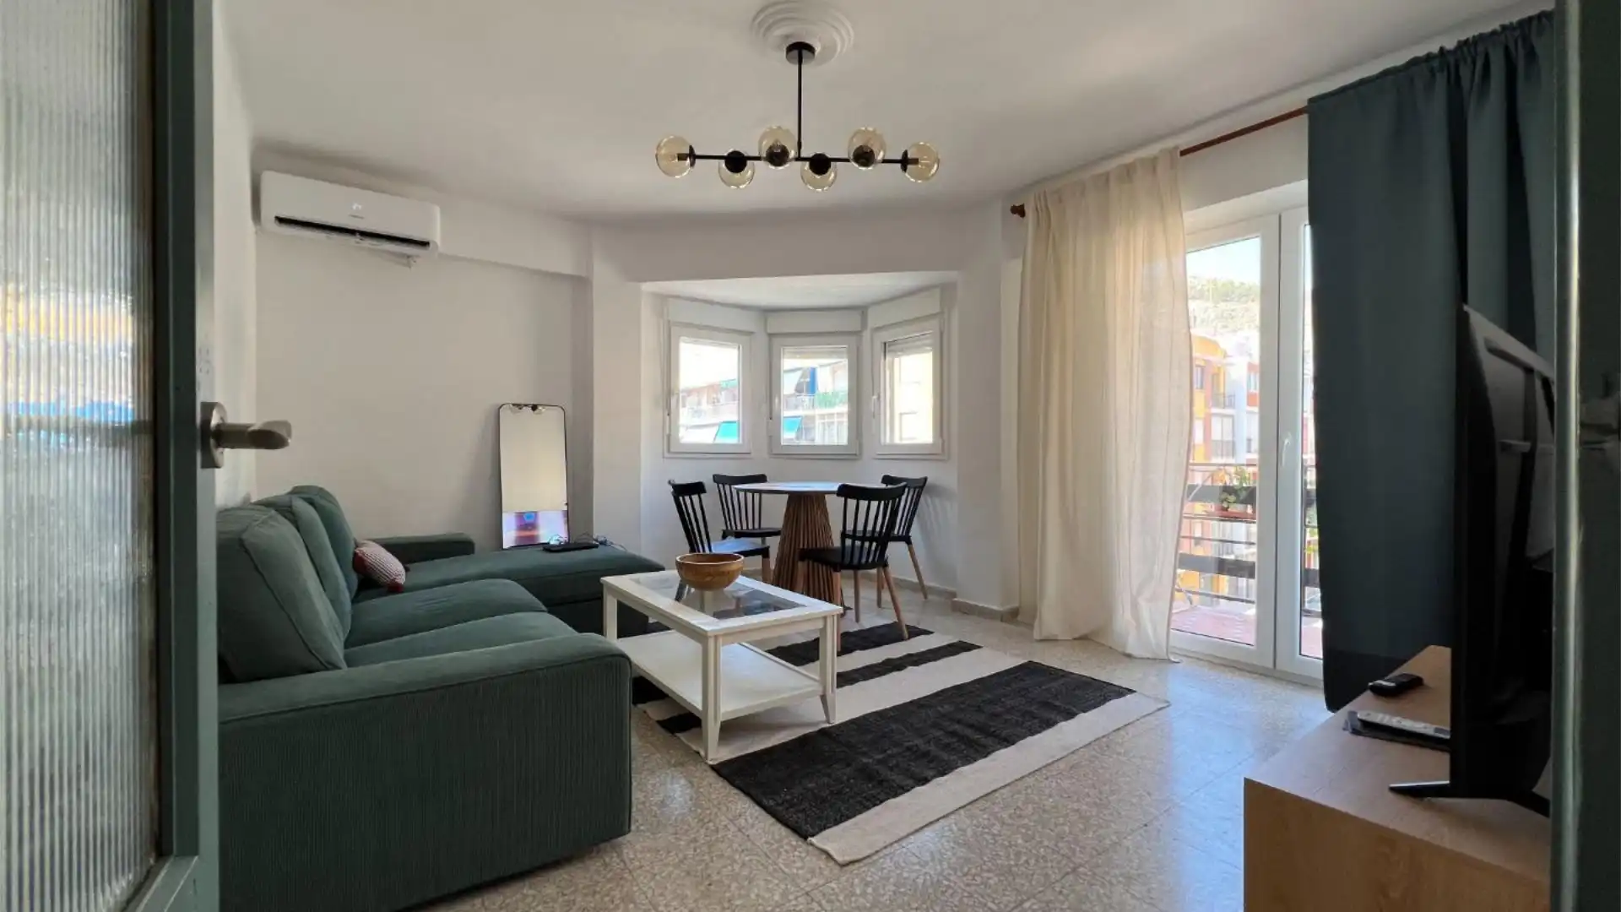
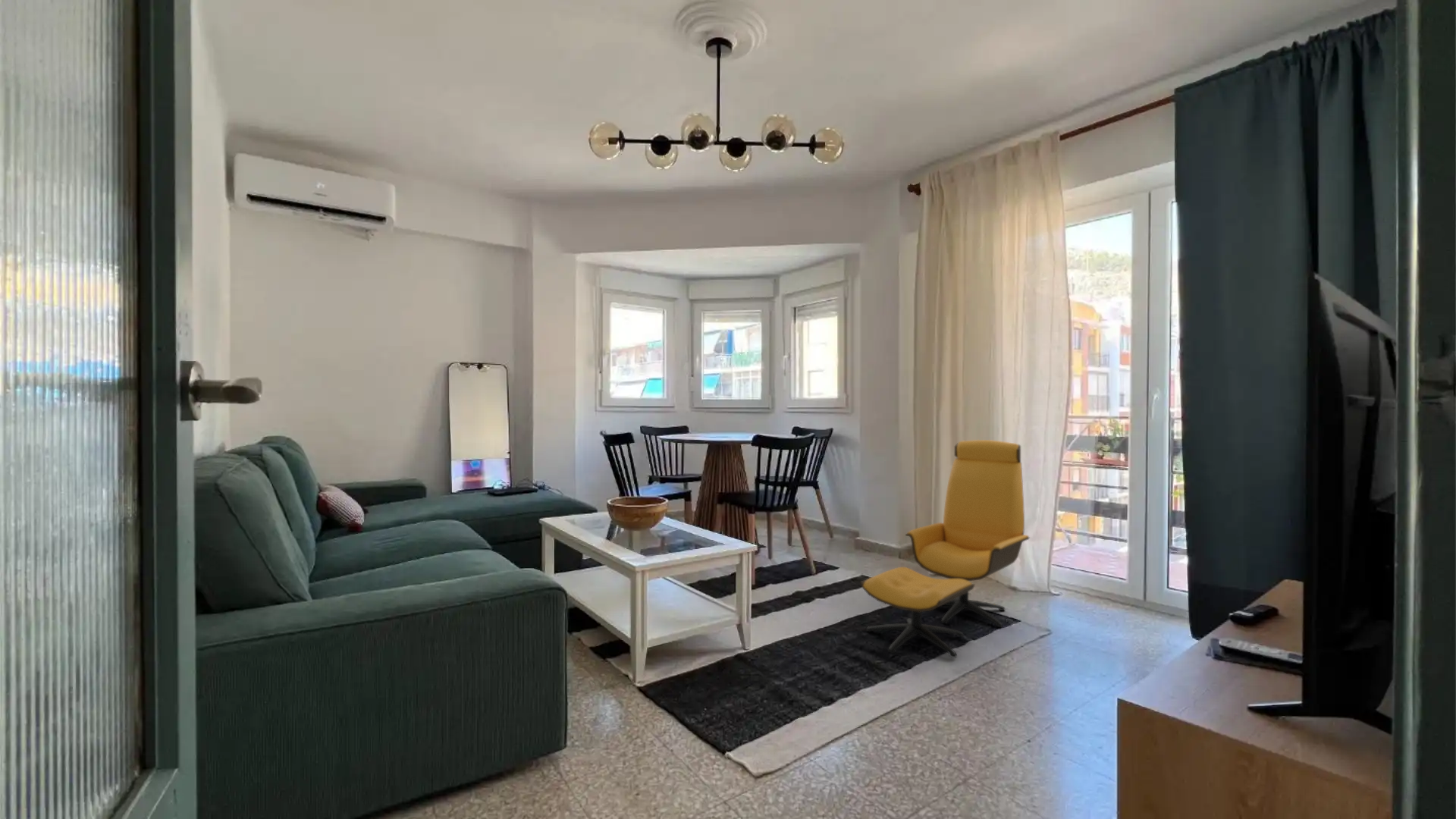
+ lounge chair (946, 533)
